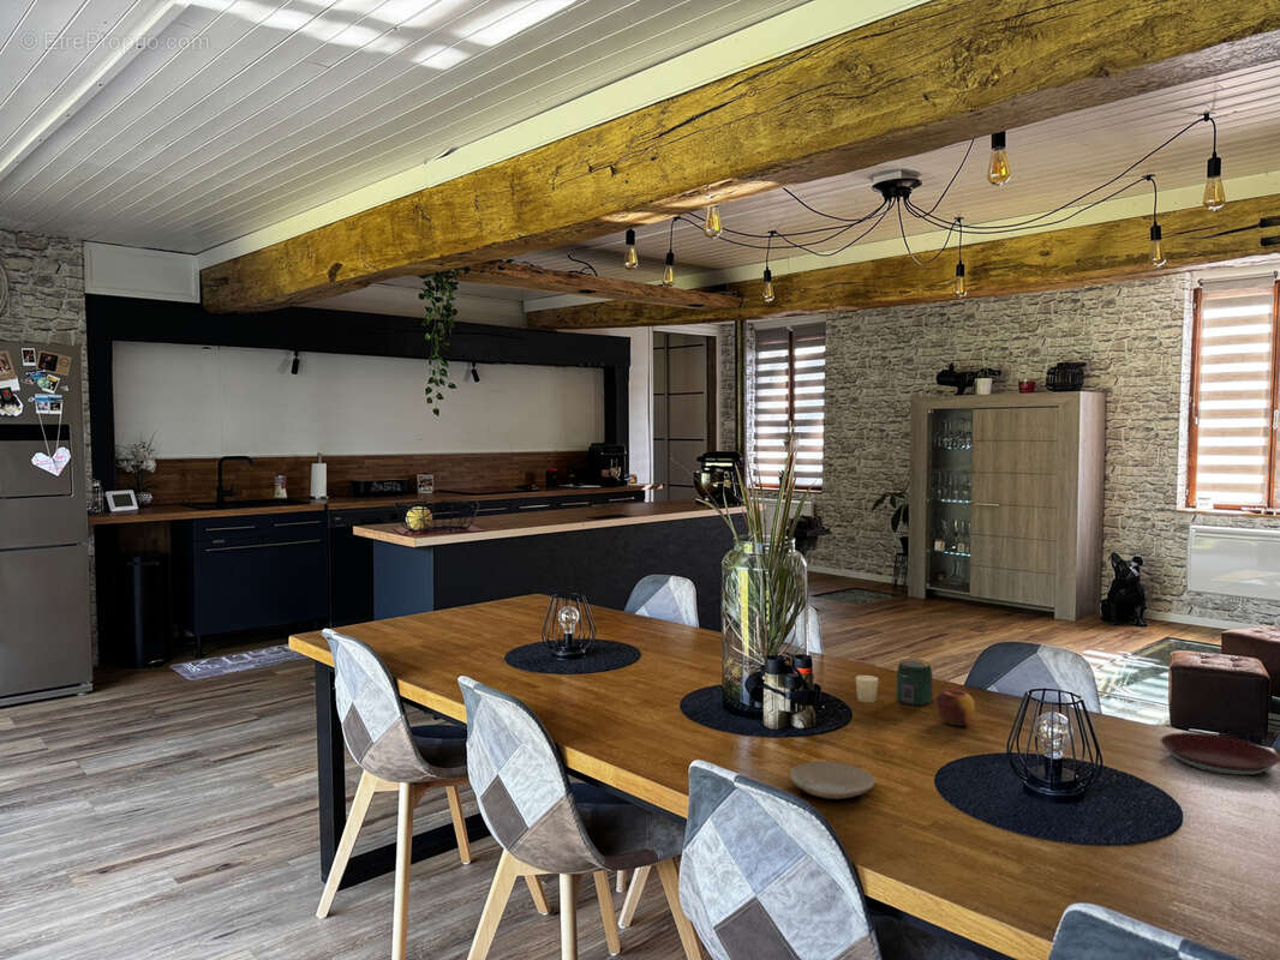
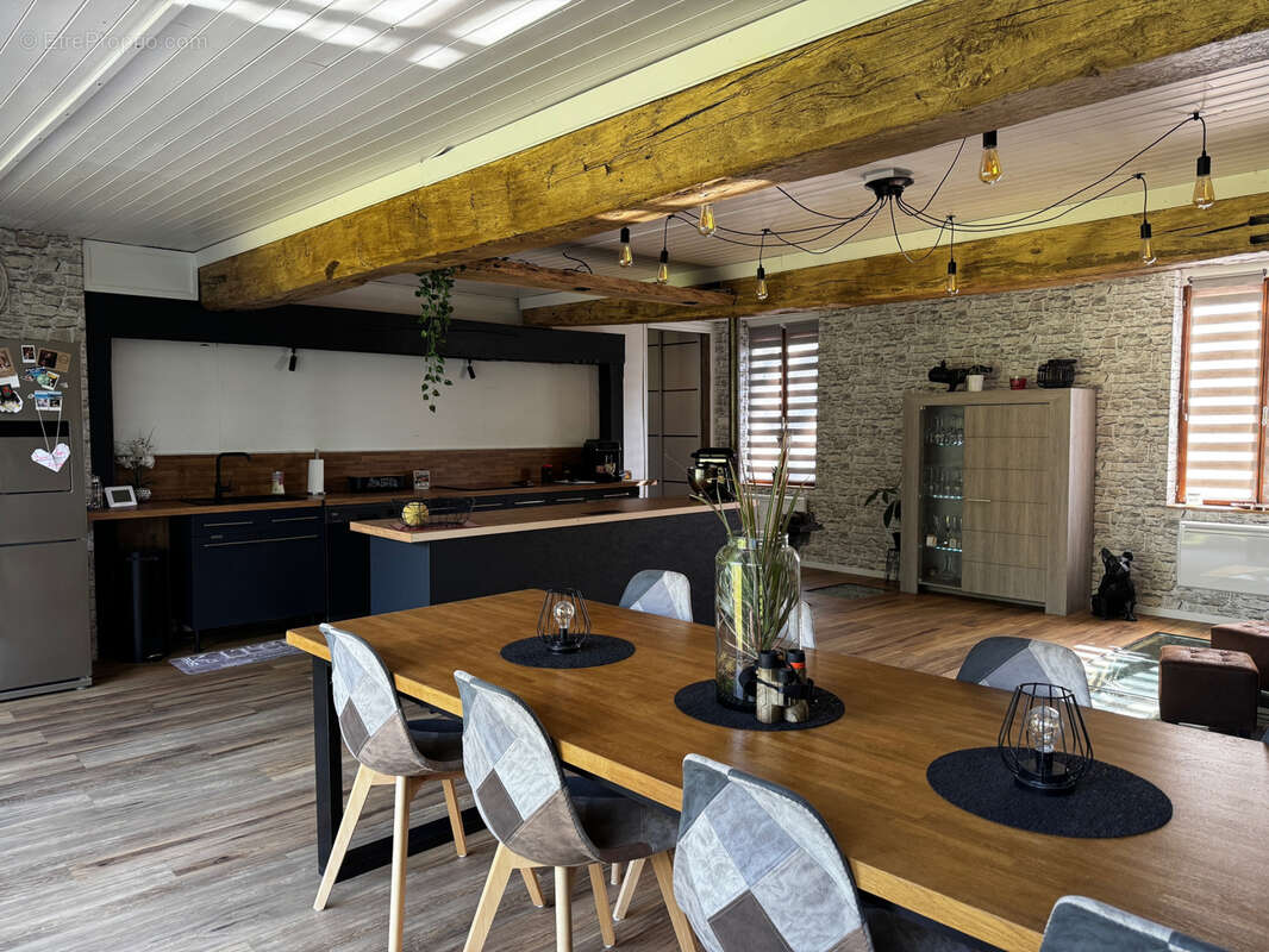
- apple (955, 707)
- jar (914, 682)
- candle (866, 697)
- plate (1218, 755)
- plate (831, 782)
